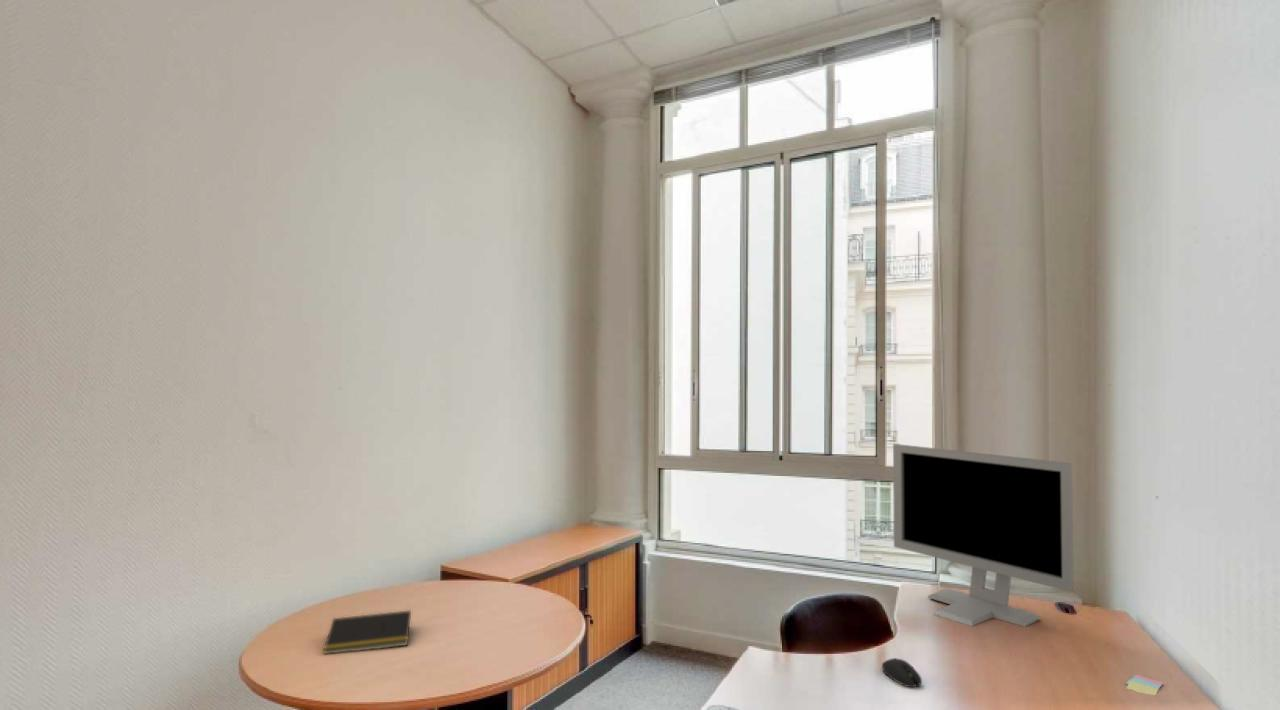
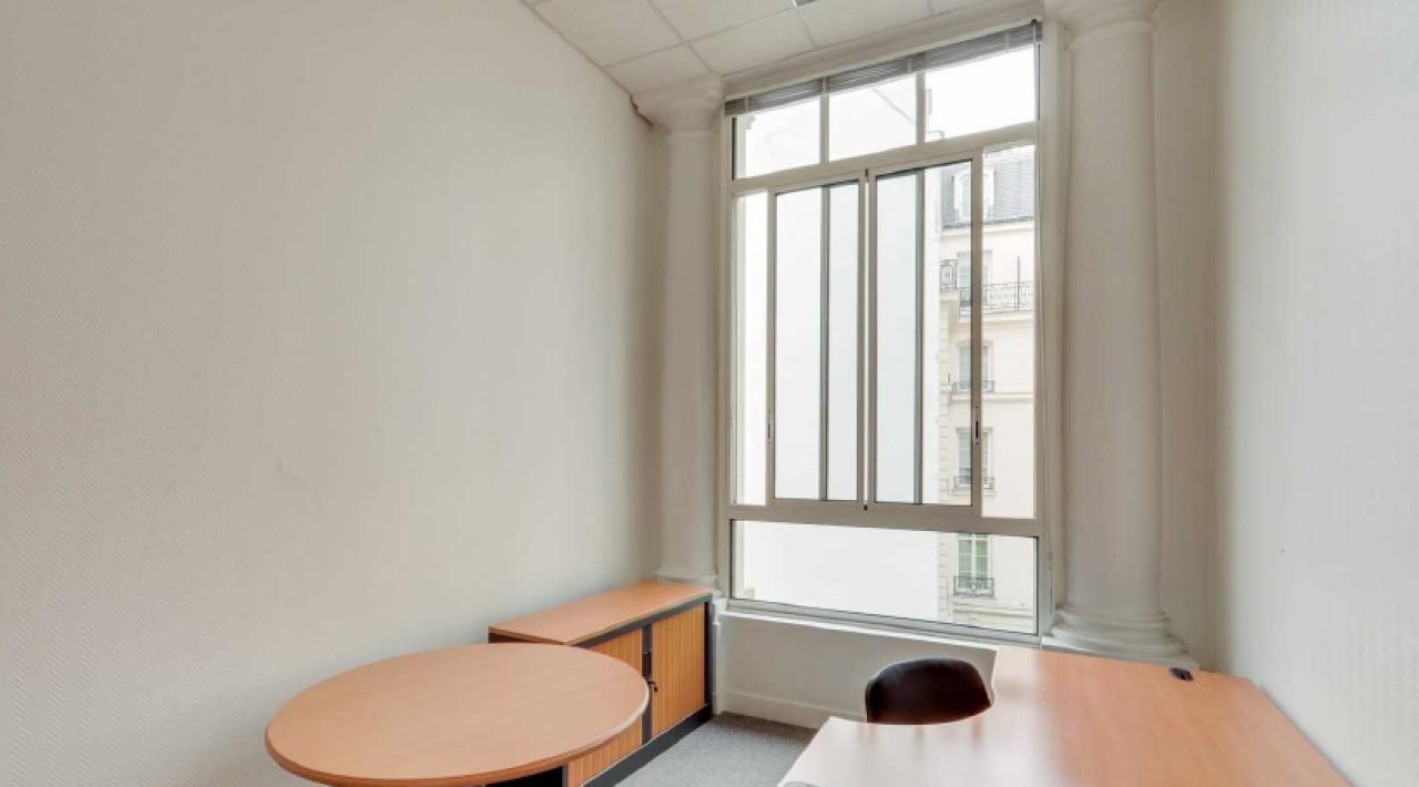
- sticky notes (1143, 685)
- notepad (369, 631)
- monitor (974, 531)
- computer mouse (901, 669)
